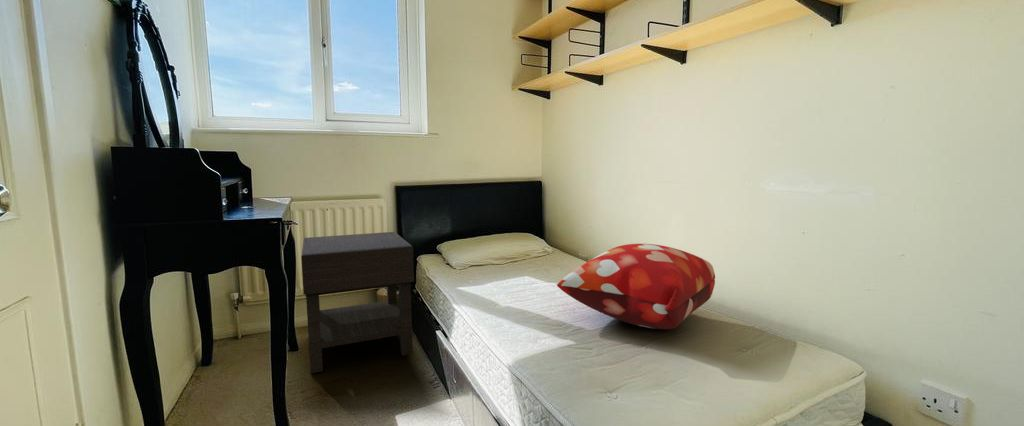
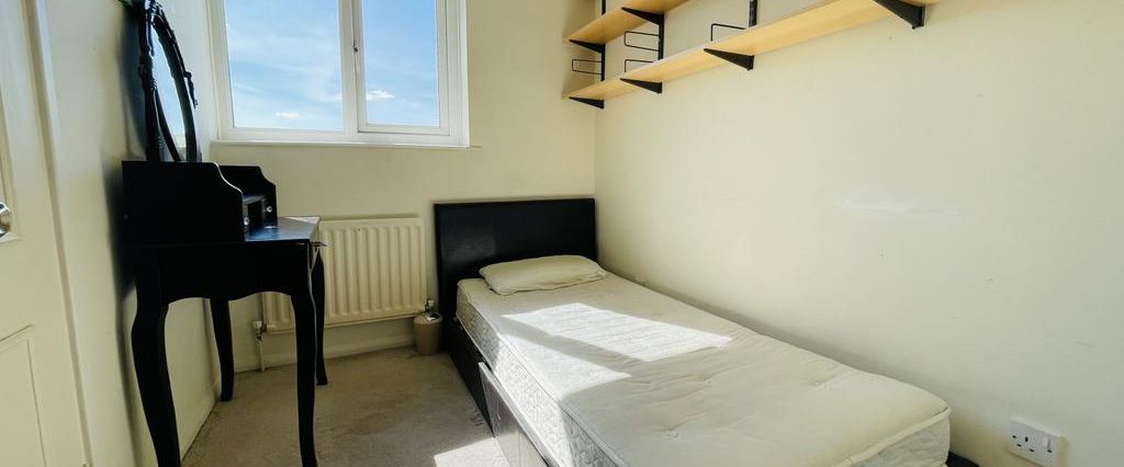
- nightstand (357, 290)
- decorative pillow (639, 281)
